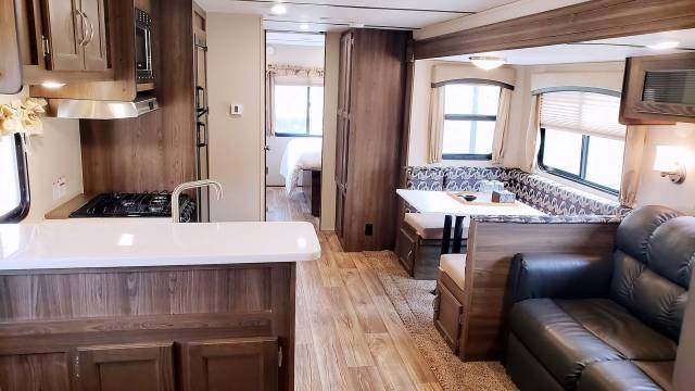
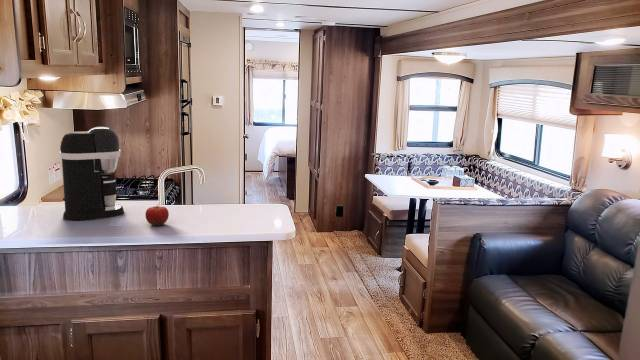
+ coffee maker (92, 171)
+ fruit (157, 214)
